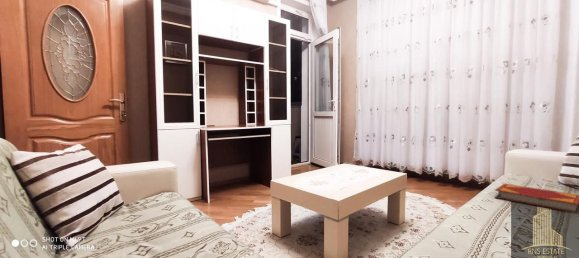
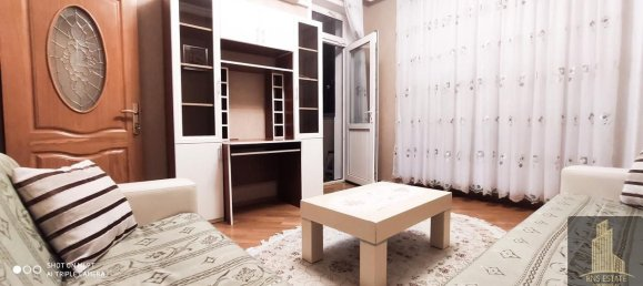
- hardback book (536, 196)
